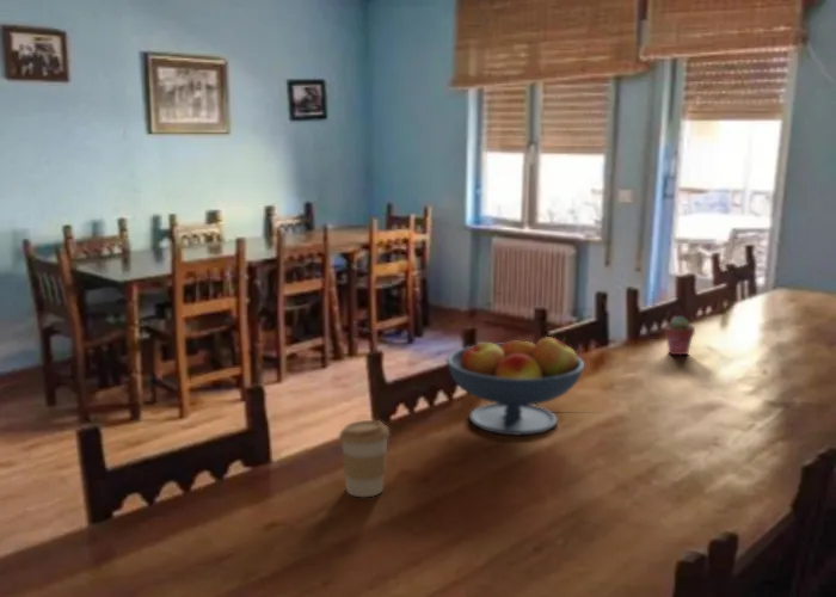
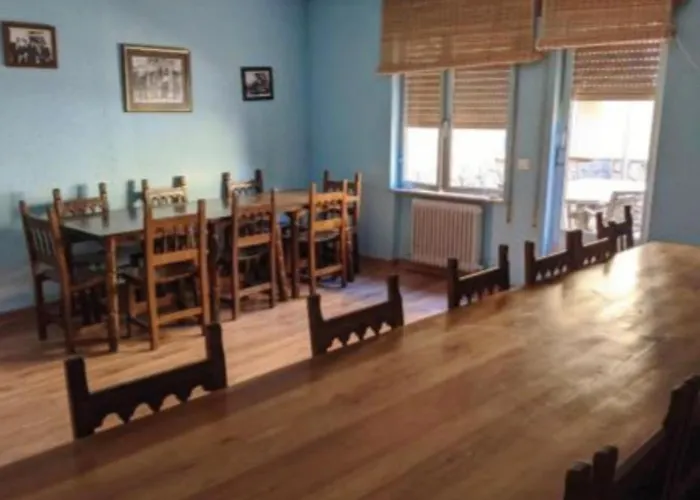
- coffee cup (364, 456)
- fruit bowl (514, 378)
- potted succulent (678, 334)
